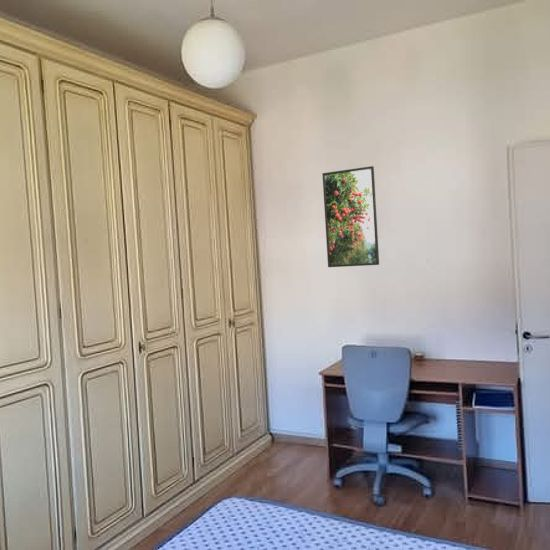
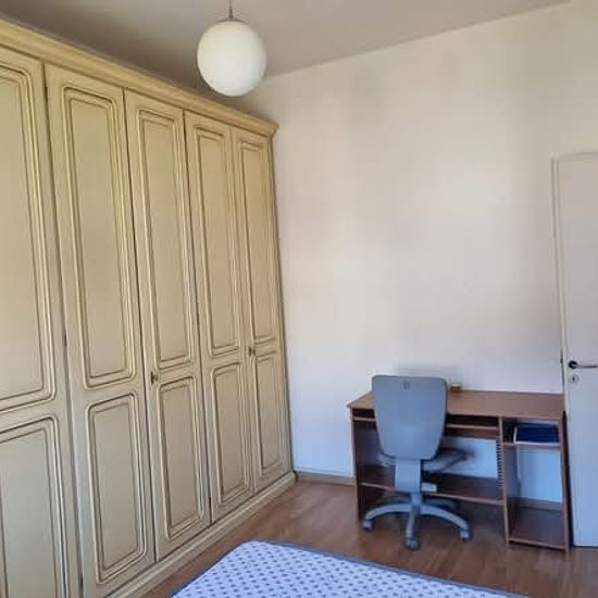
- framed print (350, 218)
